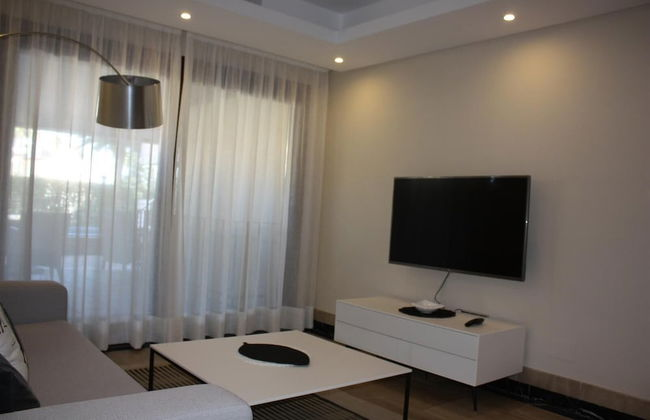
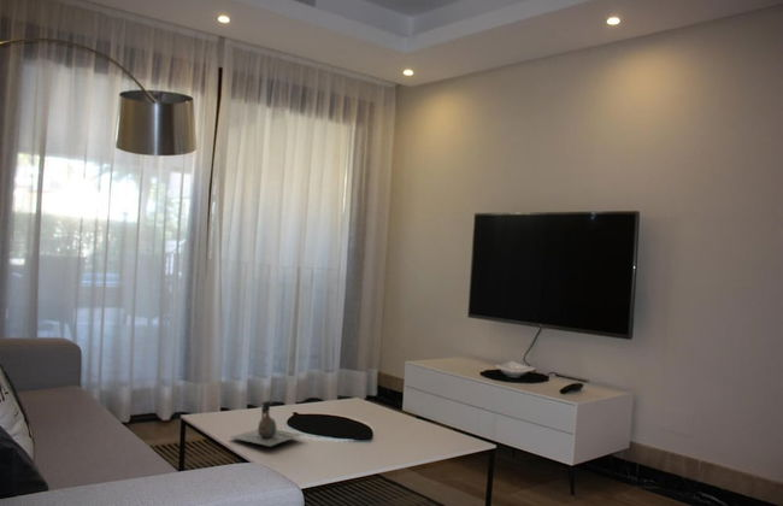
+ decorative vase (267, 420)
